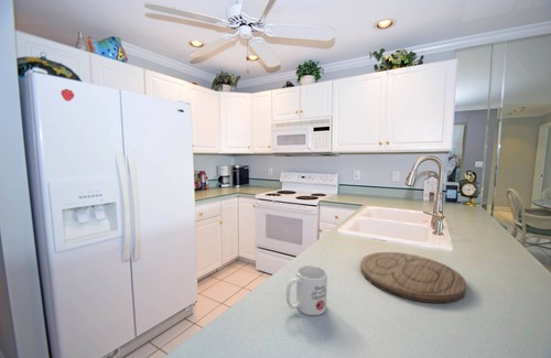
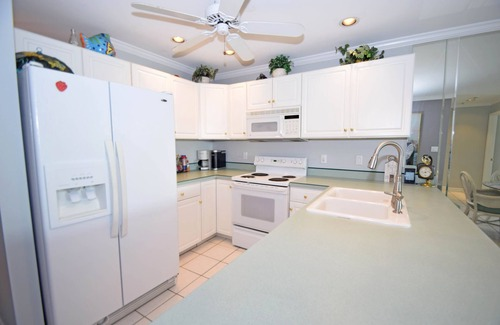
- cutting board (408, 272)
- mug (305, 290)
